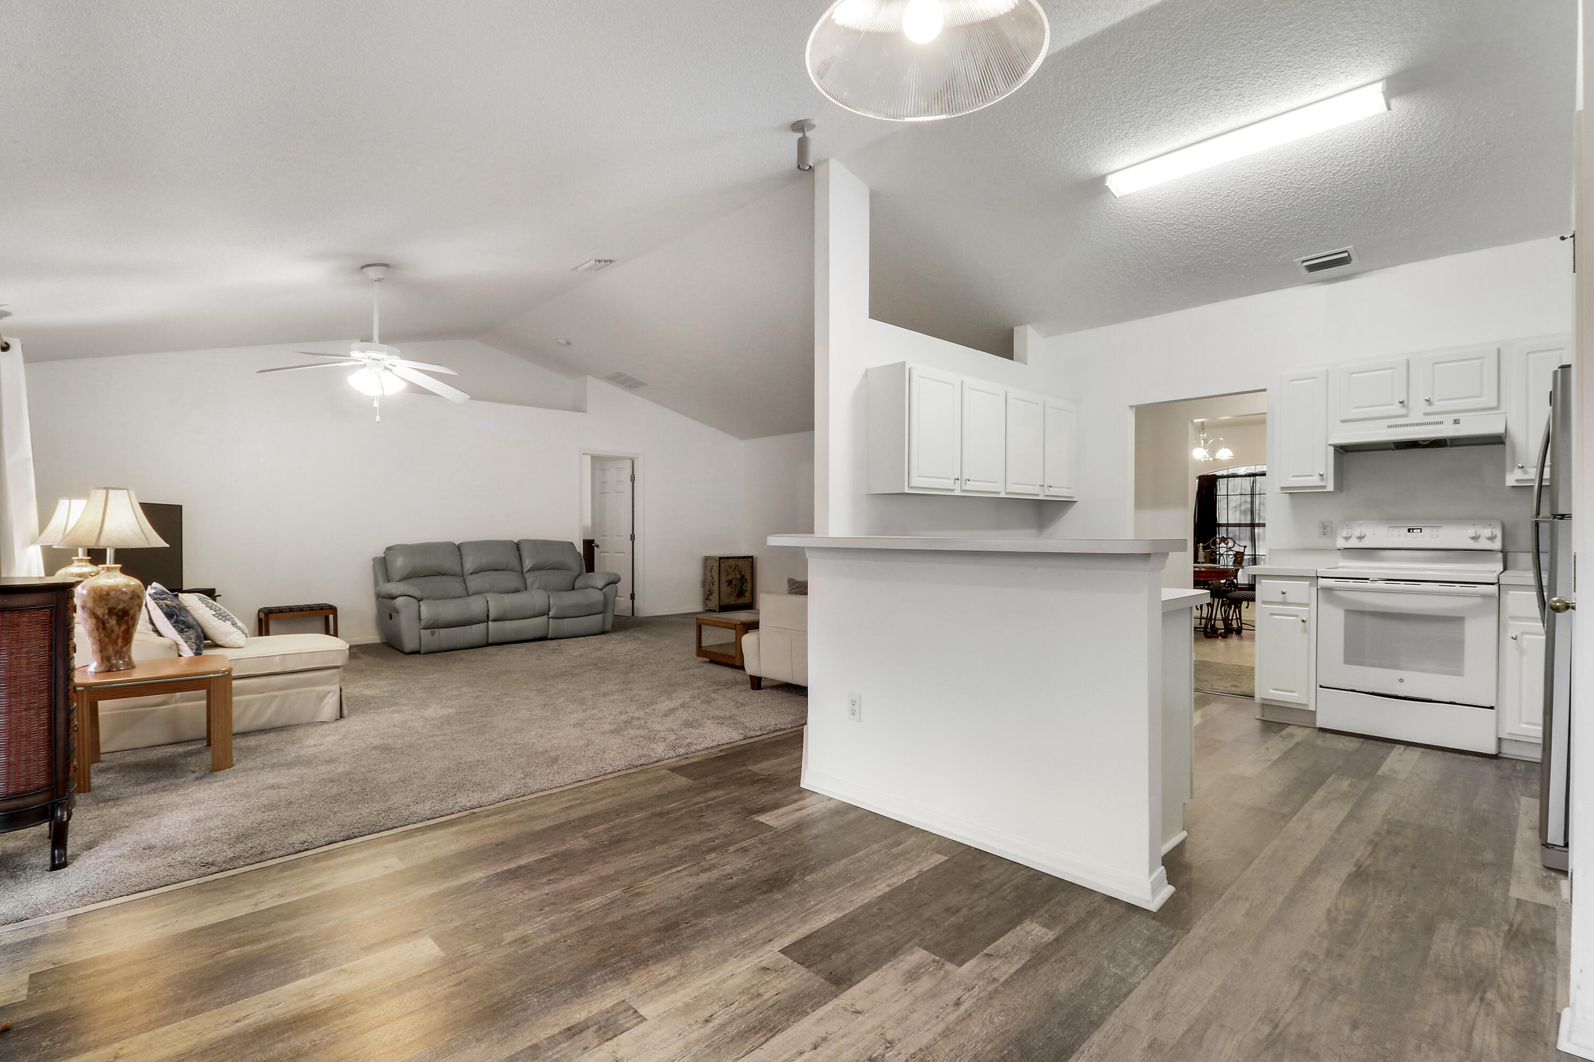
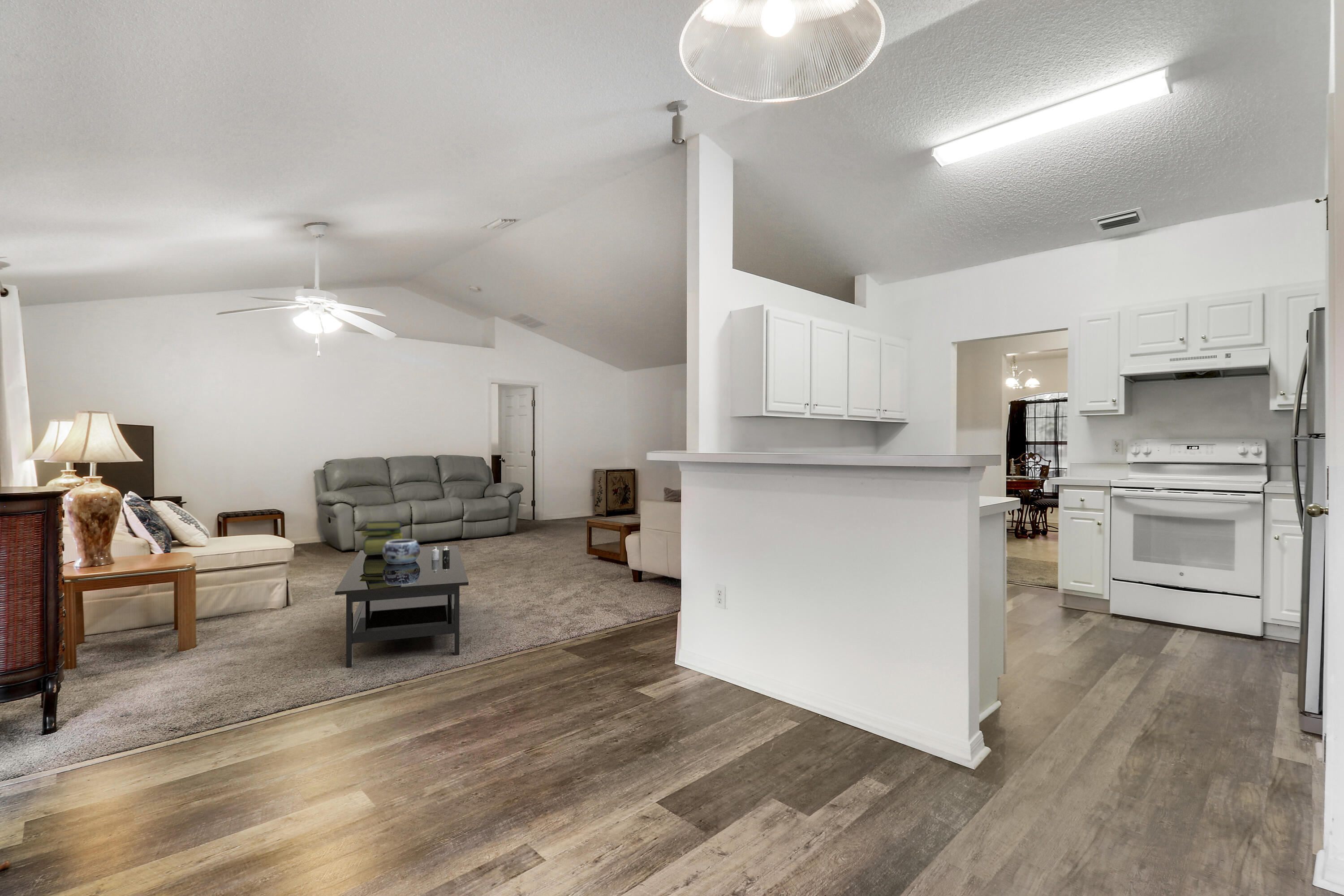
+ decorative bowl (401, 551)
+ coffee table (407, 597)
+ stack of books (382, 535)
+ candle (439, 552)
